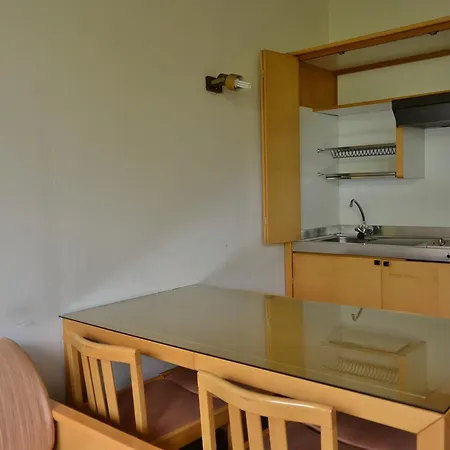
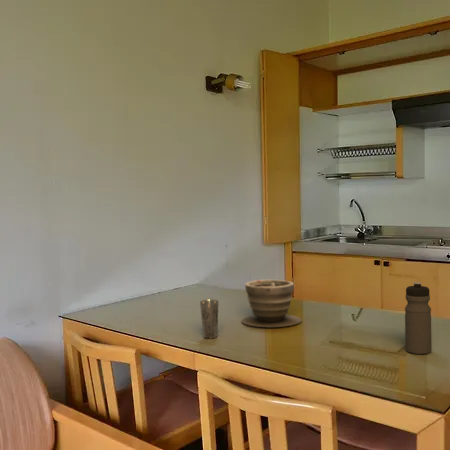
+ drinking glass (209, 319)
+ water bottle (418, 316)
+ planter (270, 301)
